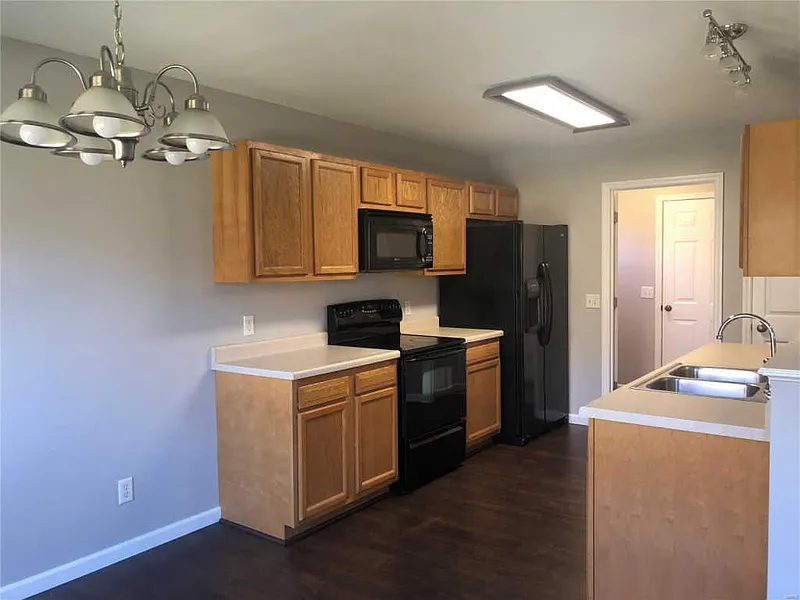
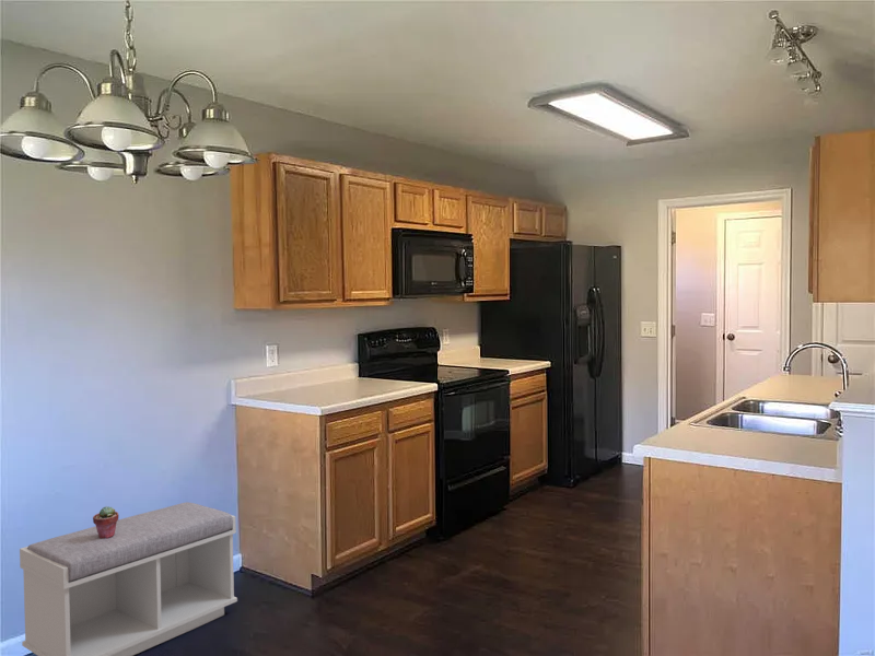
+ bench (137, 579)
+ potted succulent (106, 520)
